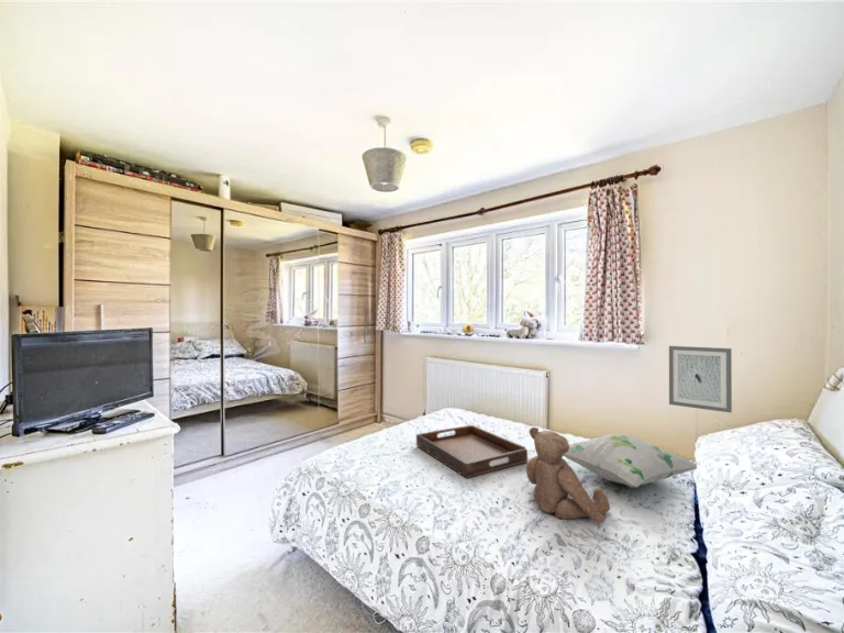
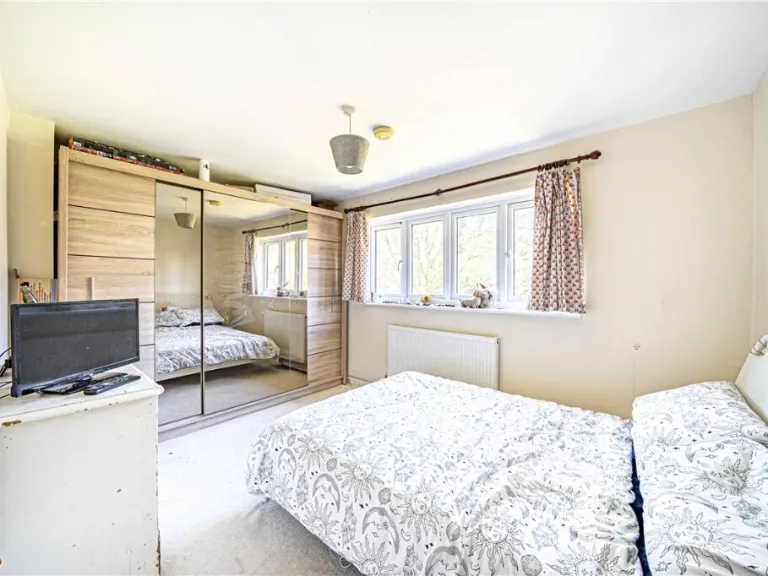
- serving tray (469, 446)
- wall art (699, 377)
- teddy bear (564, 467)
- decorative pillow (622, 457)
